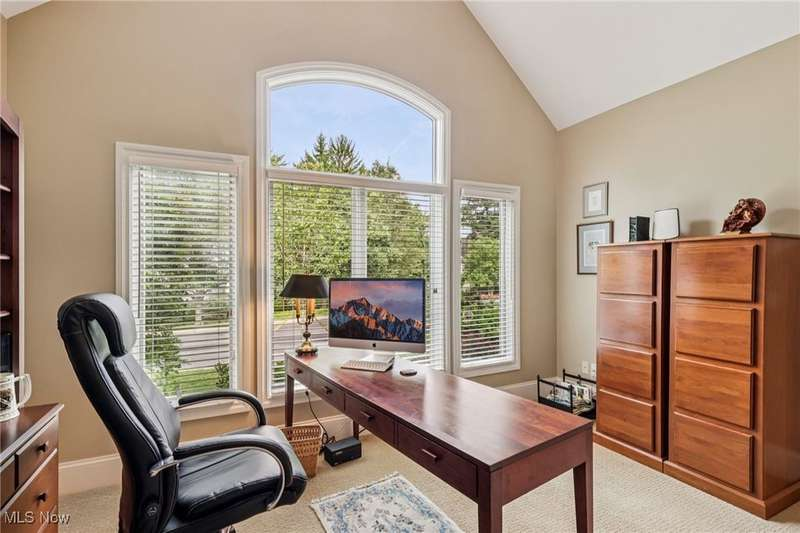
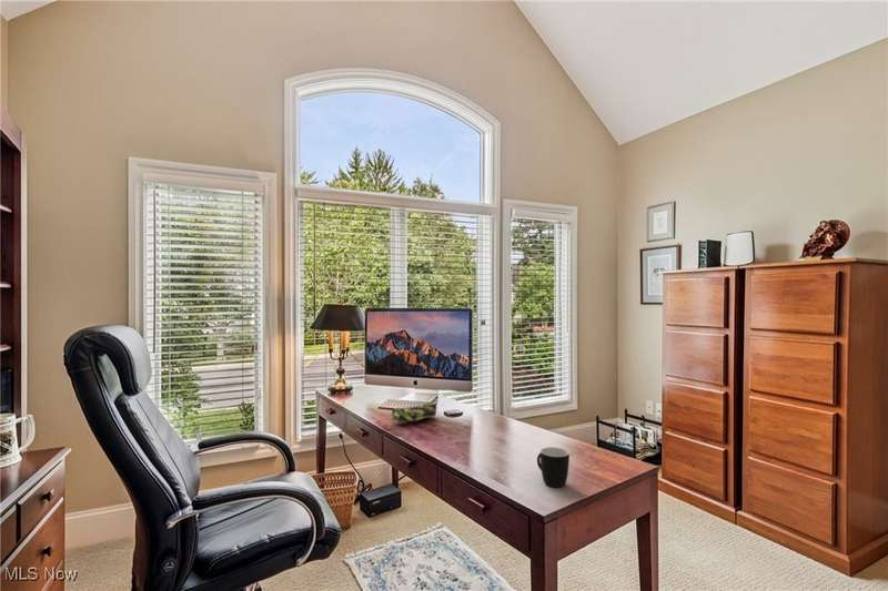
+ pencil case (413, 412)
+ mug (551, 466)
